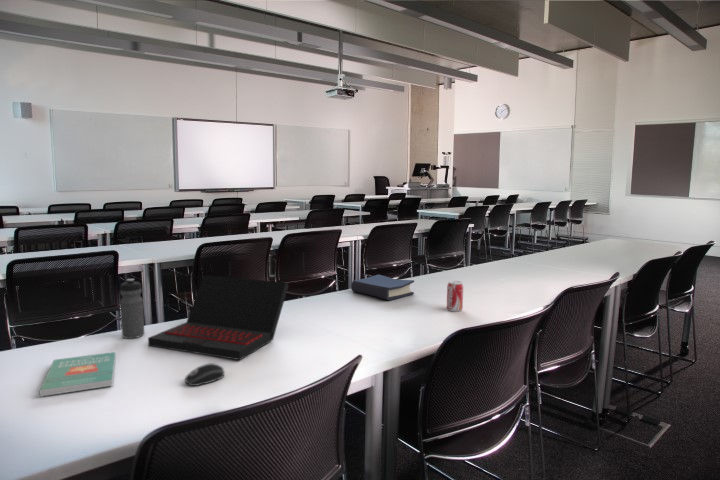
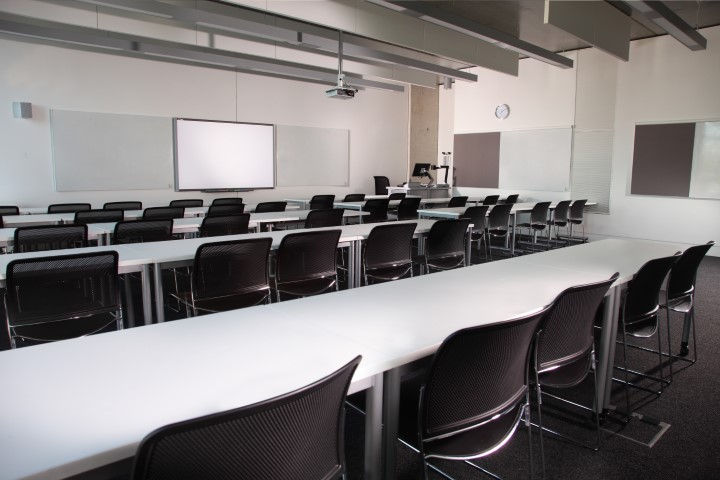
- laptop (221, 312)
- computer mouse (205, 372)
- book (81, 372)
- beverage can (454, 295)
- water bottle (131, 307)
- hardback book (382, 286)
